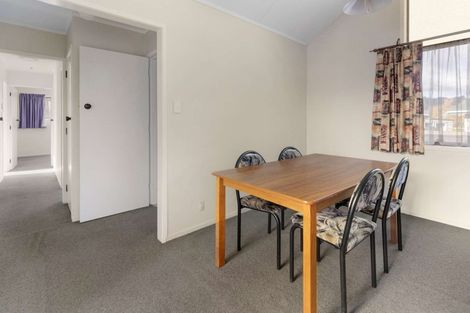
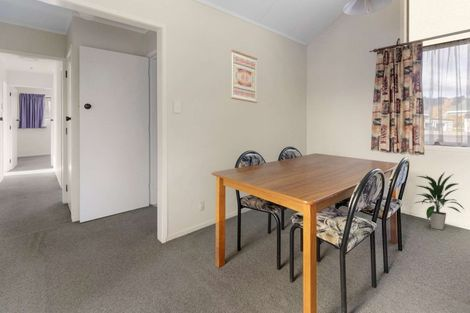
+ wall art (244, 77)
+ indoor plant (435, 199)
